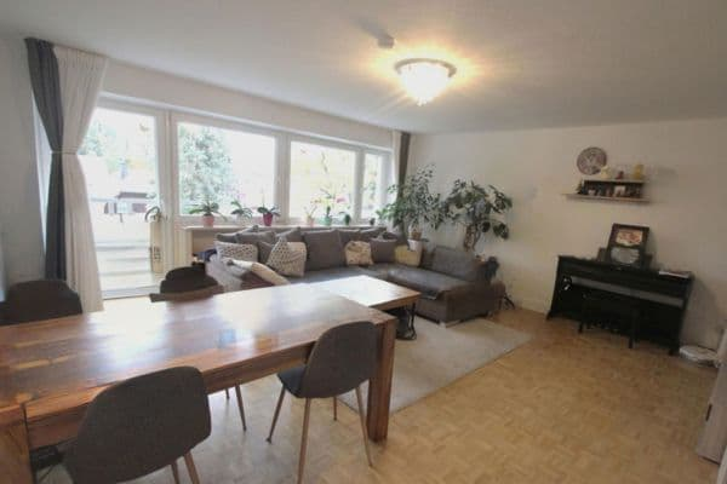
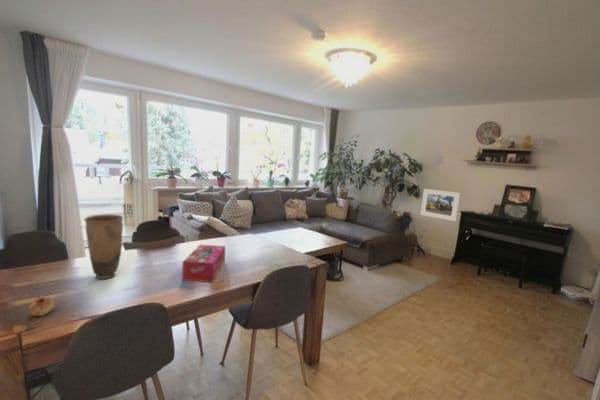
+ tissue box (205, 261)
+ fruit (41, 305)
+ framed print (439, 204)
+ vase (104, 247)
